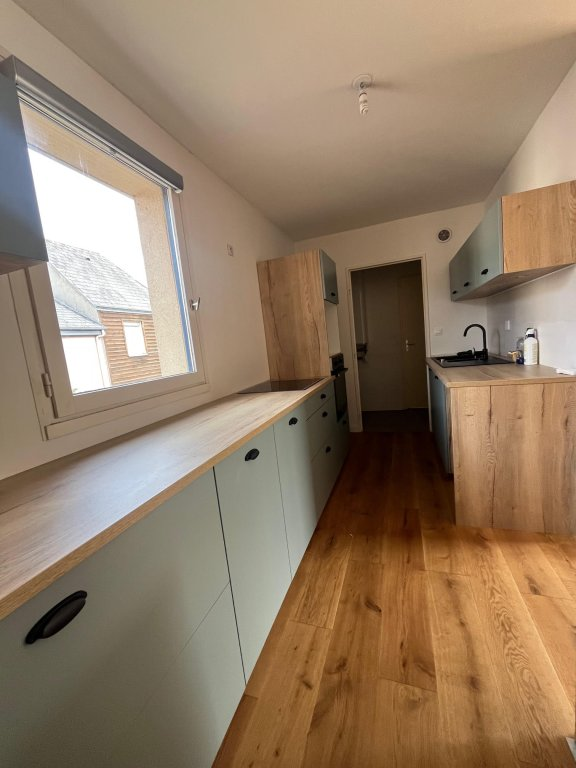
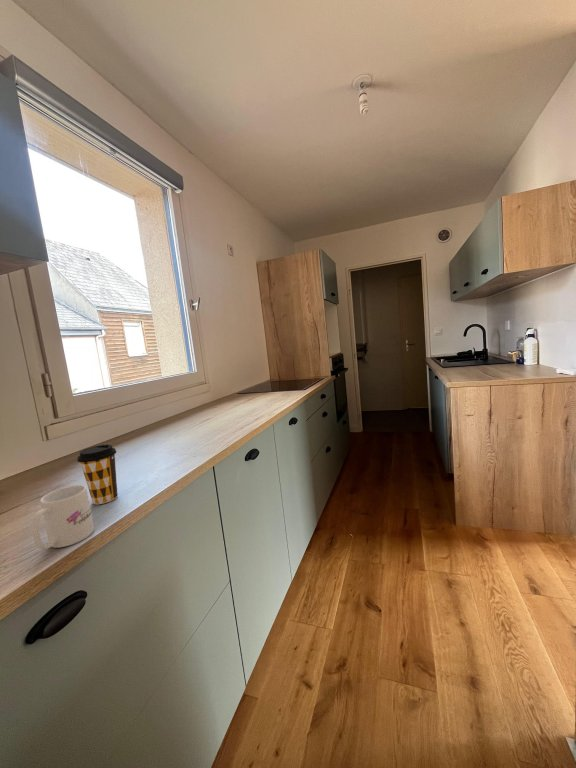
+ mug (61, 519)
+ coffee cup (100, 474)
